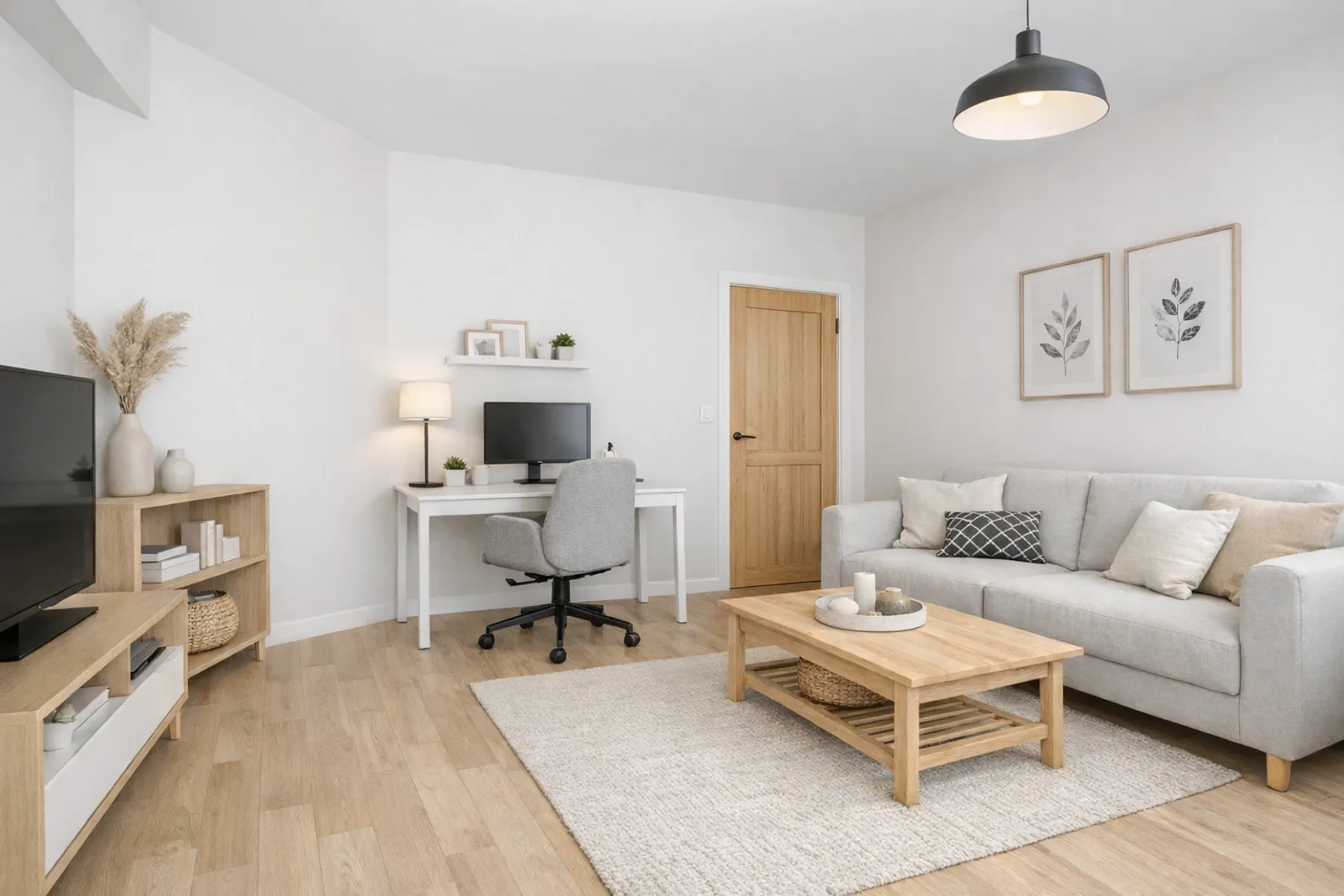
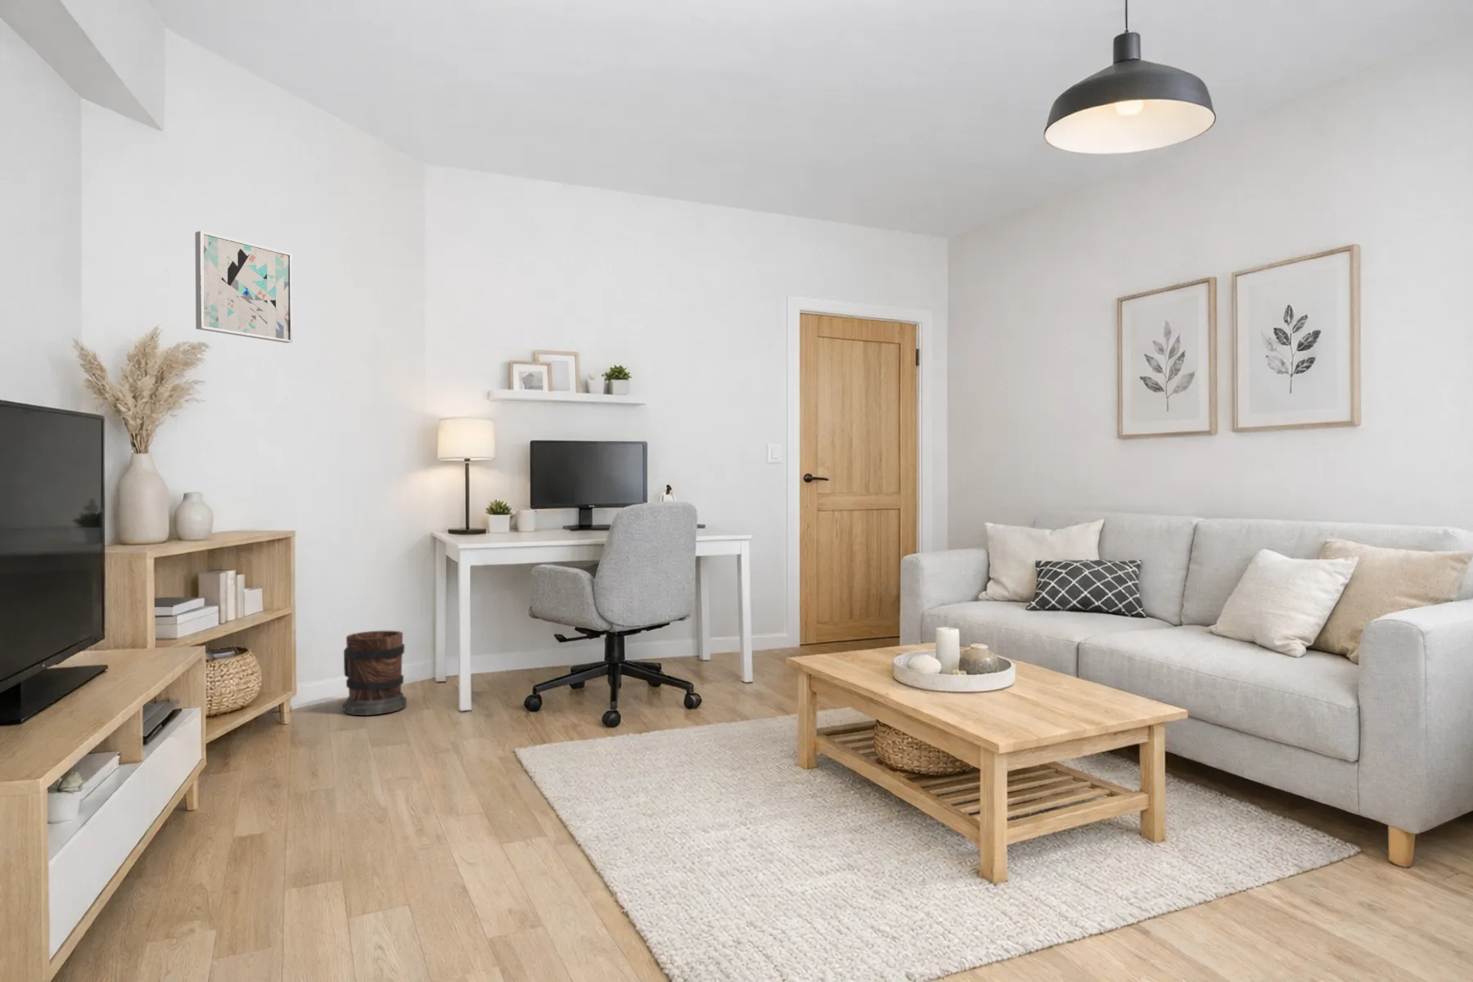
+ wooden barrel (369, 671)
+ wall art (246, 289)
